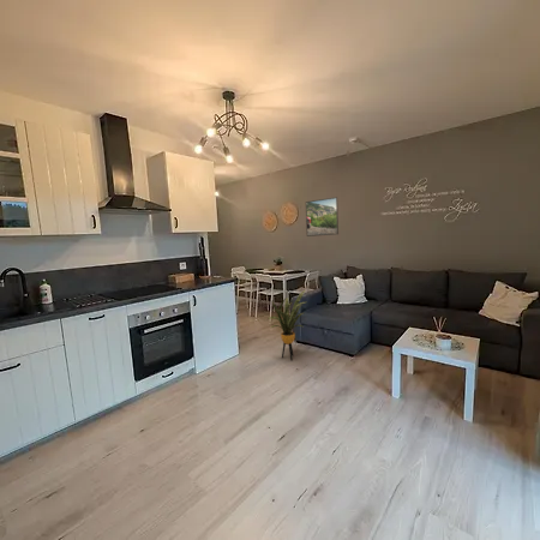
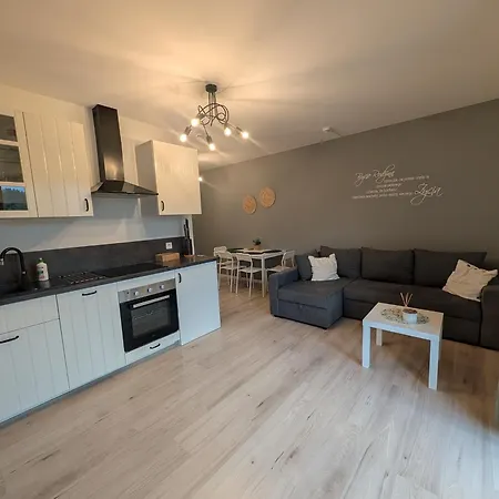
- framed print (320, 217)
- house plant (290, 326)
